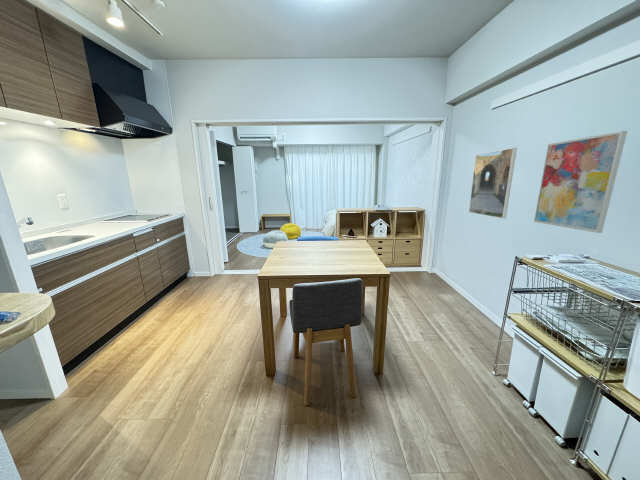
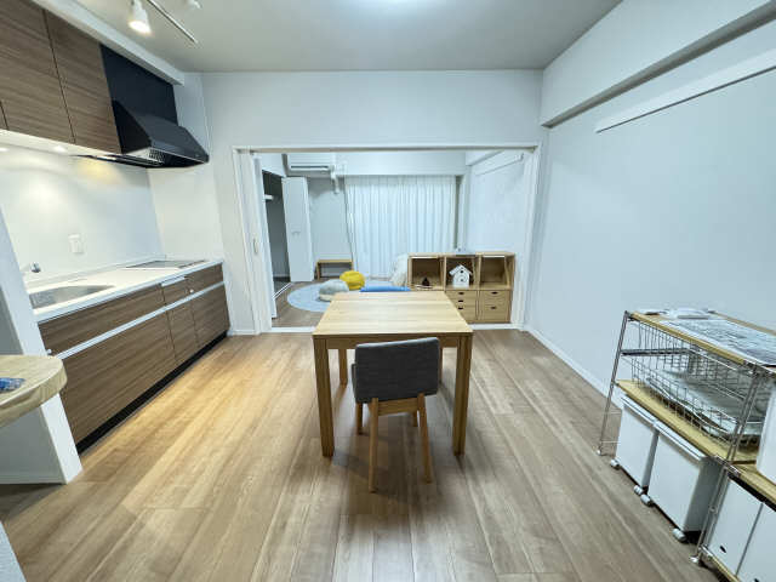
- wall art (572, 184)
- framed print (489, 184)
